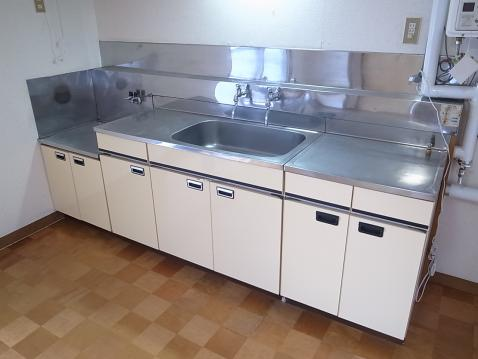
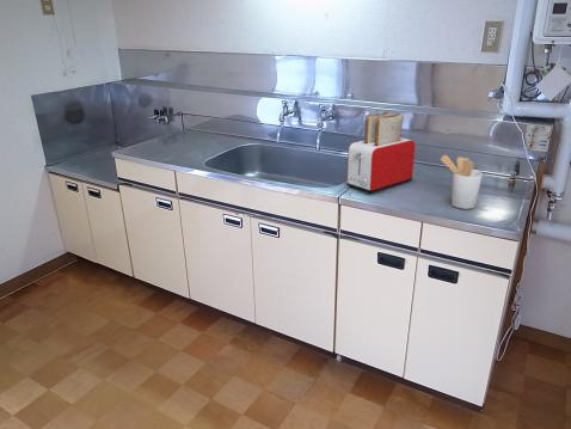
+ toaster (380, 149)
+ utensil holder (459, 179)
